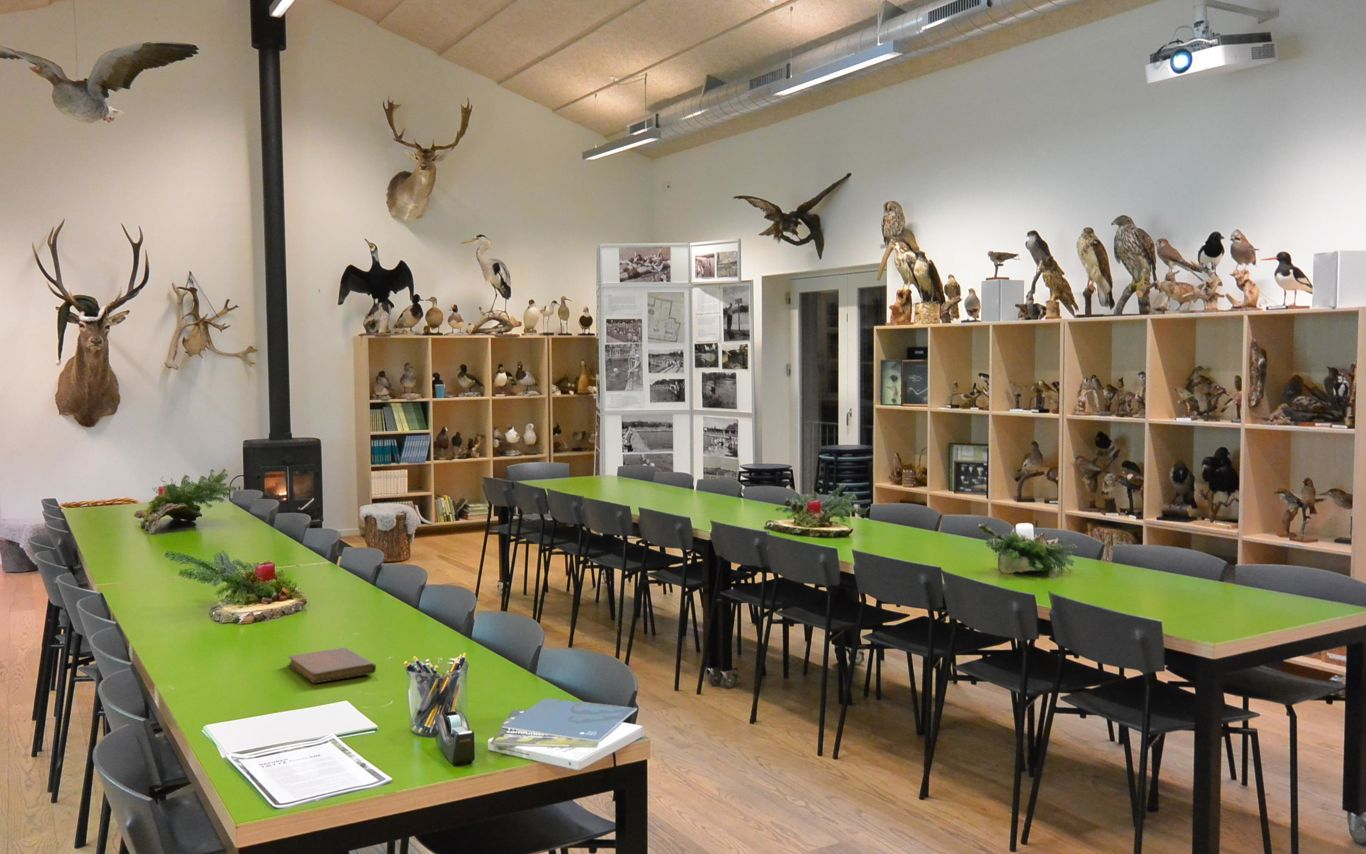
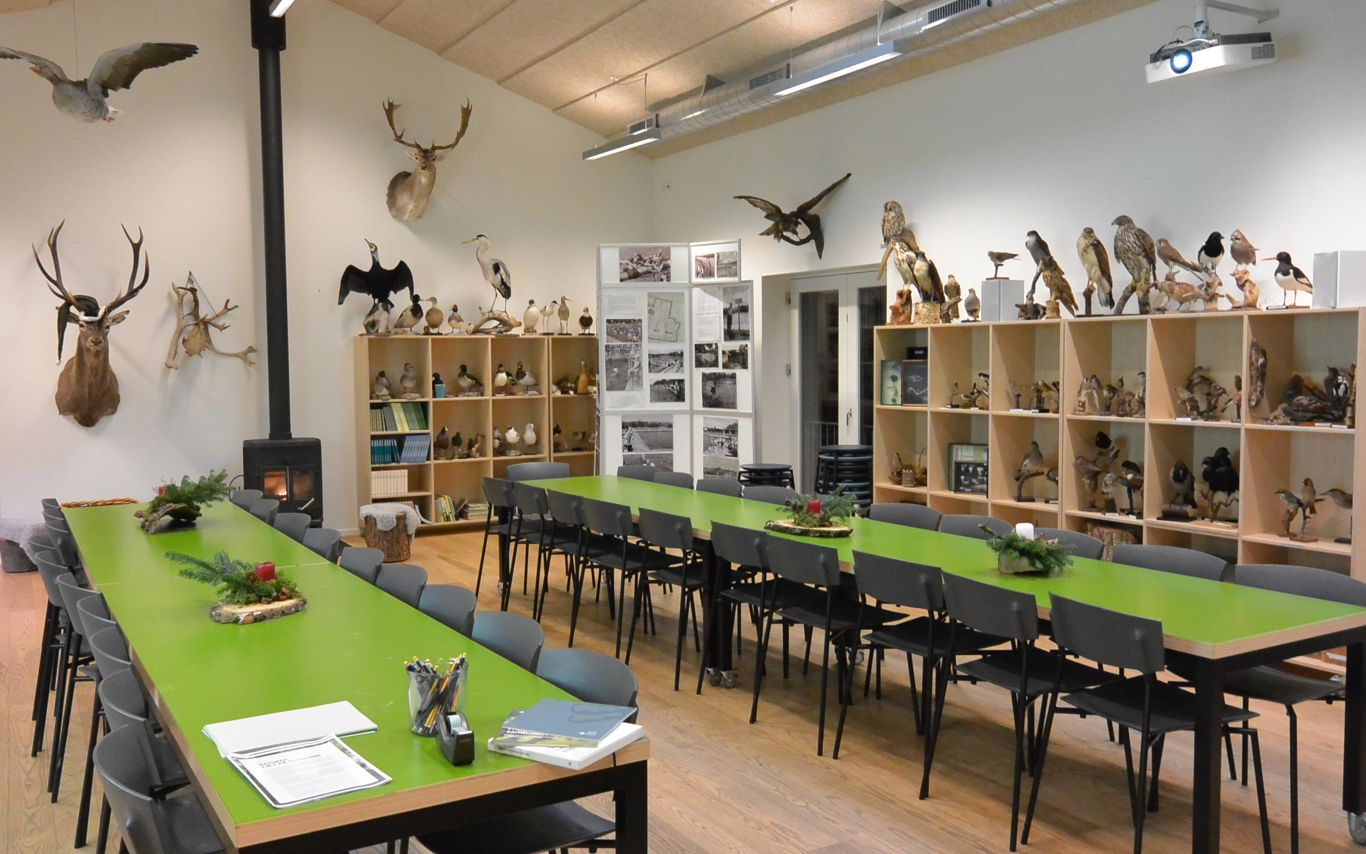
- notebook (331, 664)
